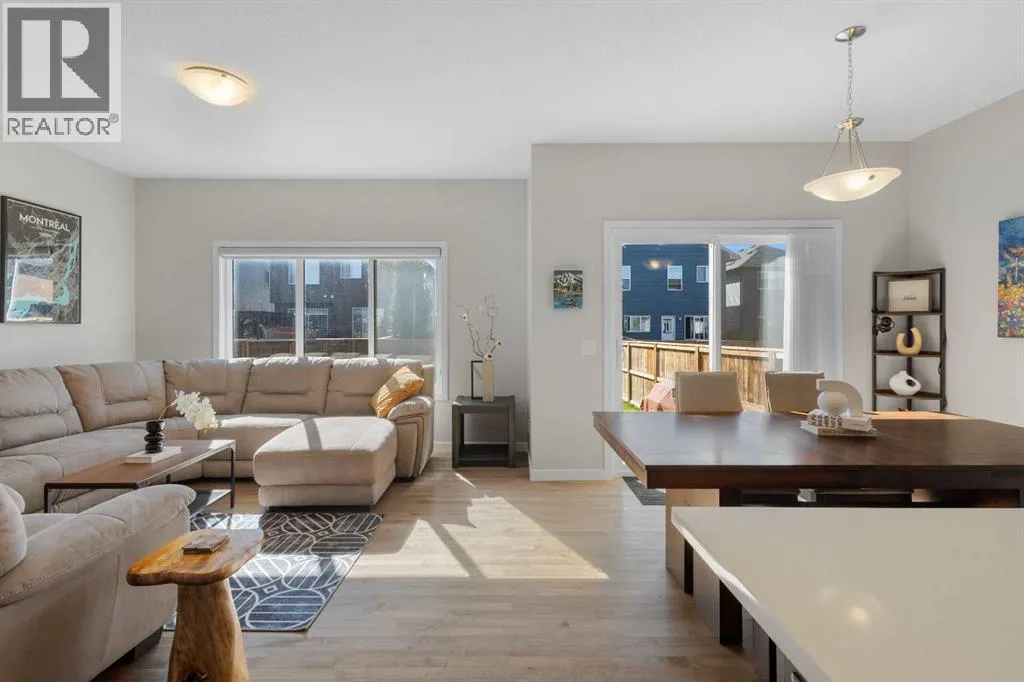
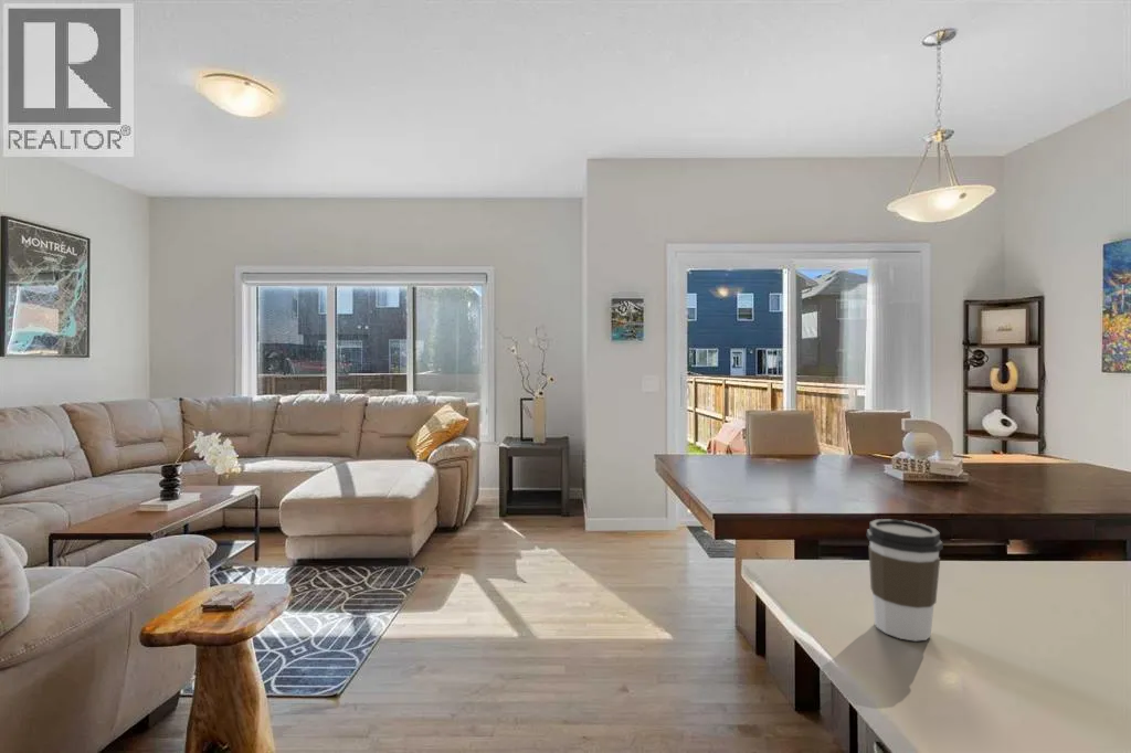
+ coffee cup (902, 577)
